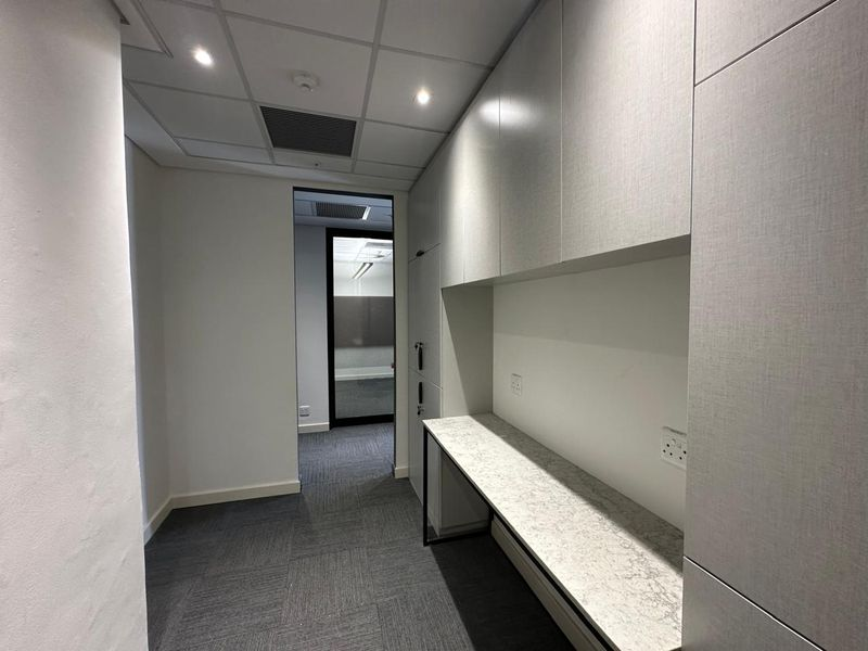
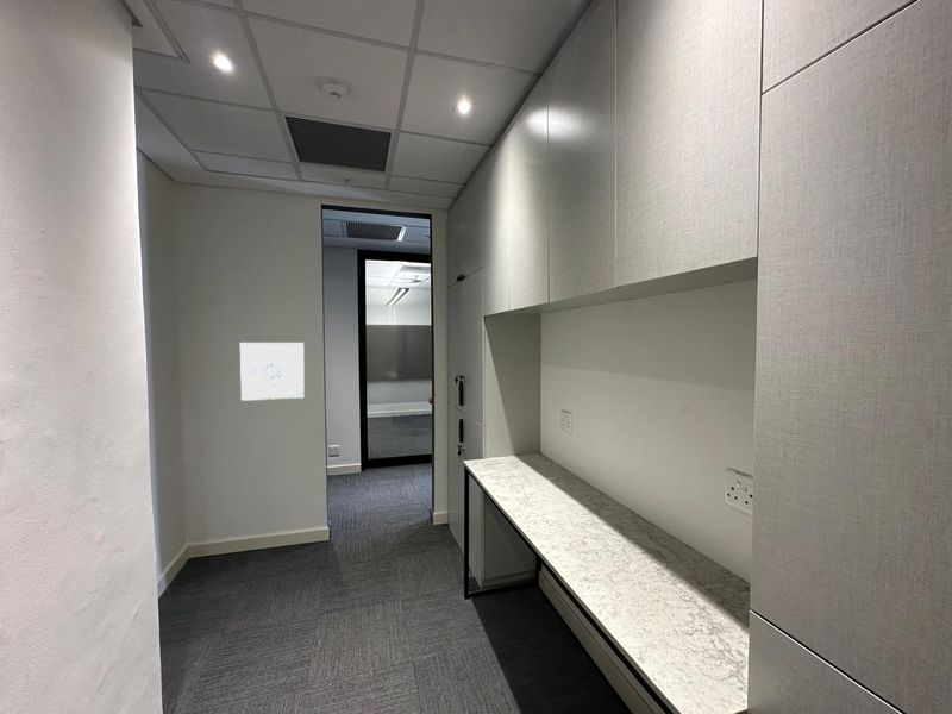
+ wall art (273, 370)
